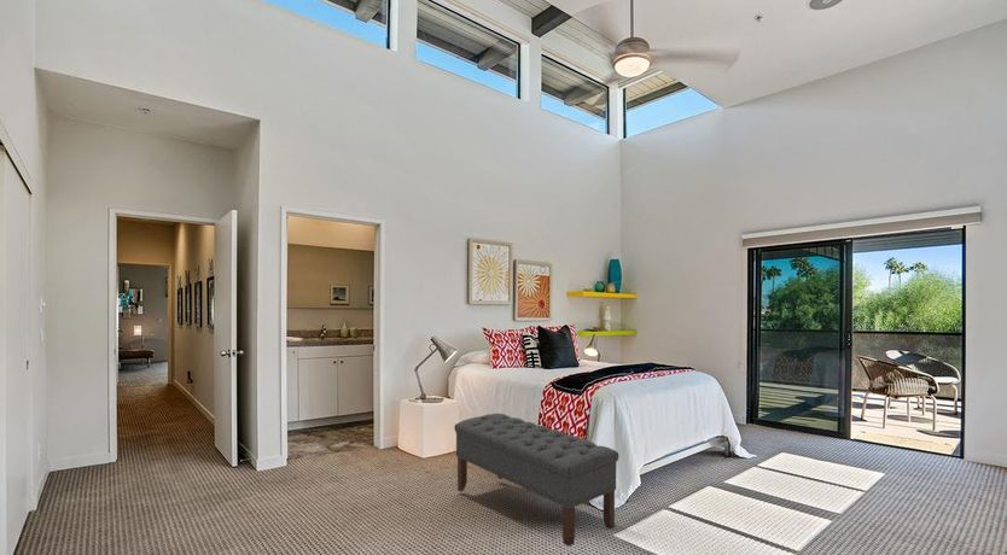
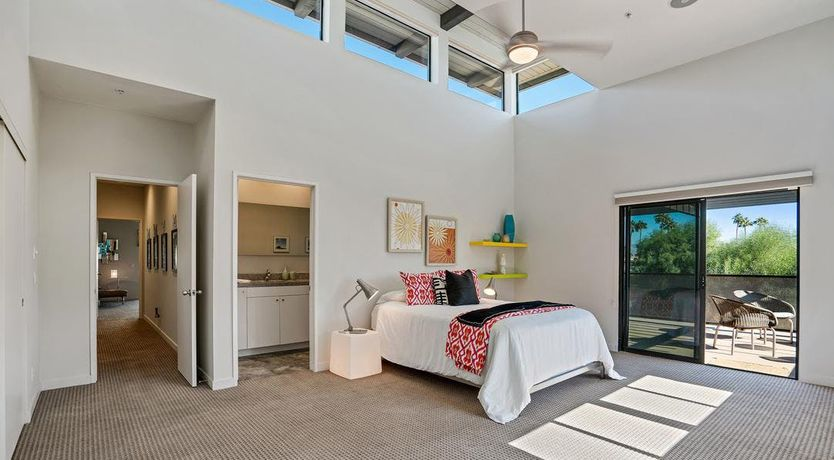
- bench (529, 469)
